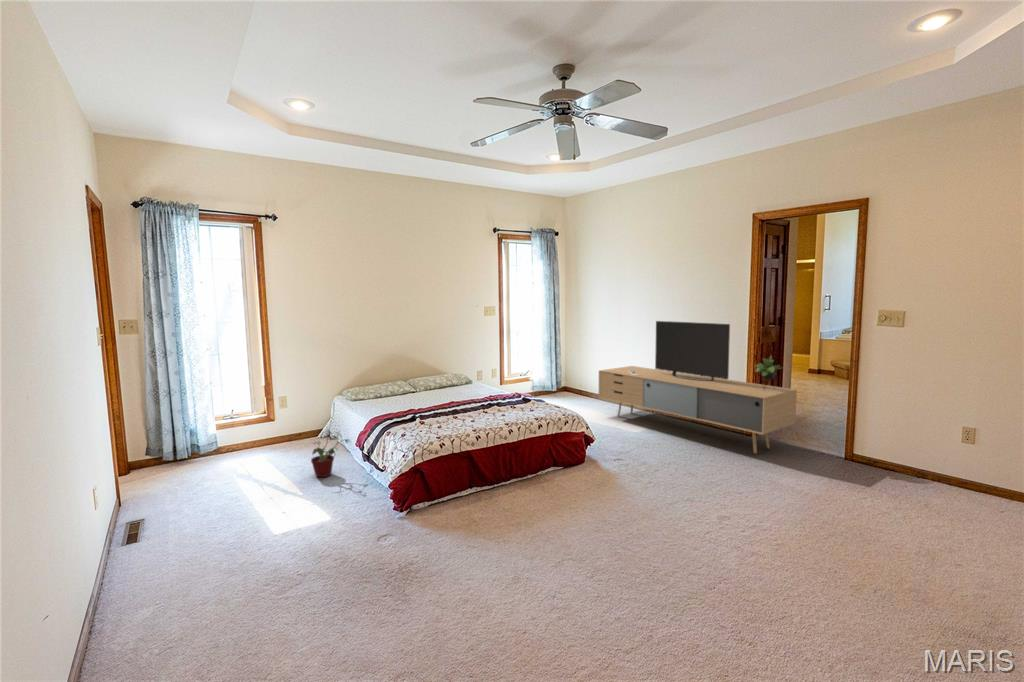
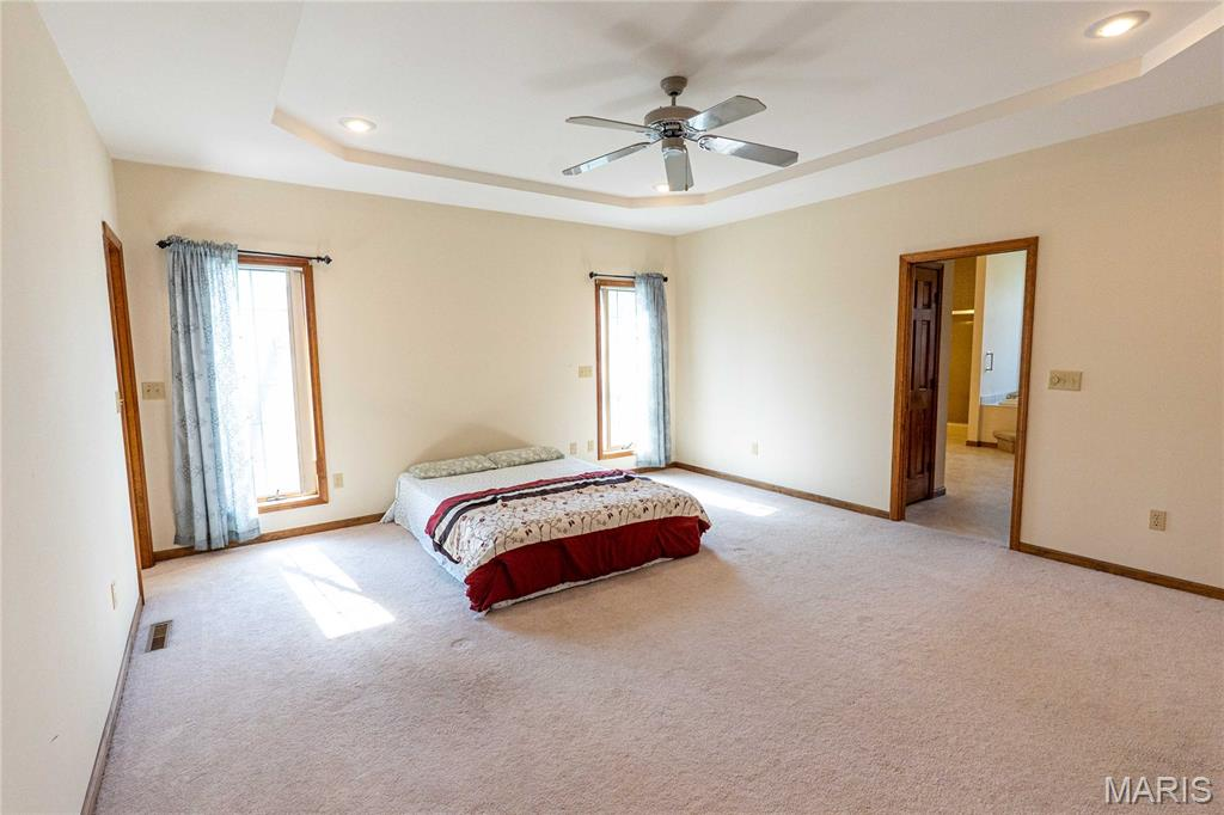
- potted plant (331, 451)
- media console (686, 377)
